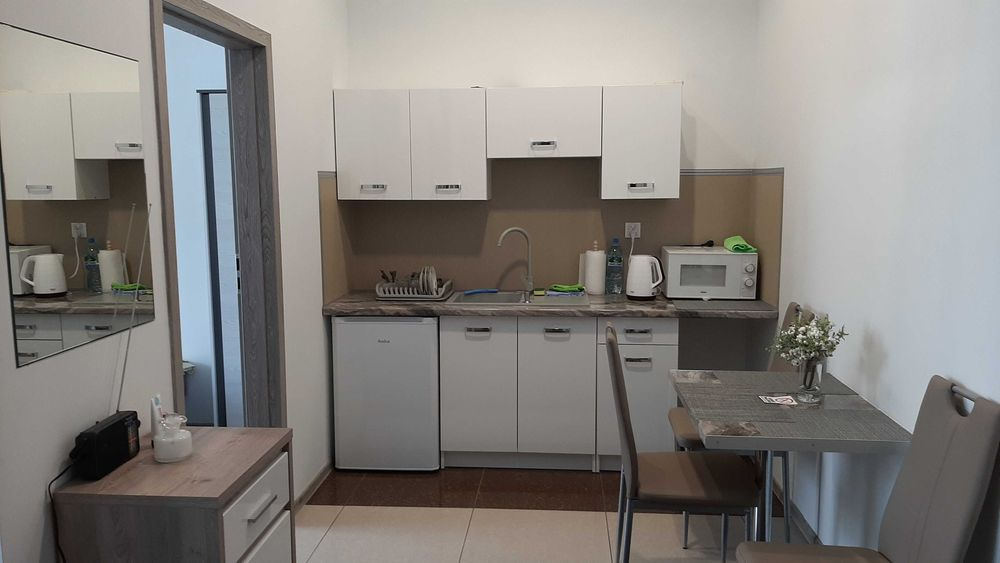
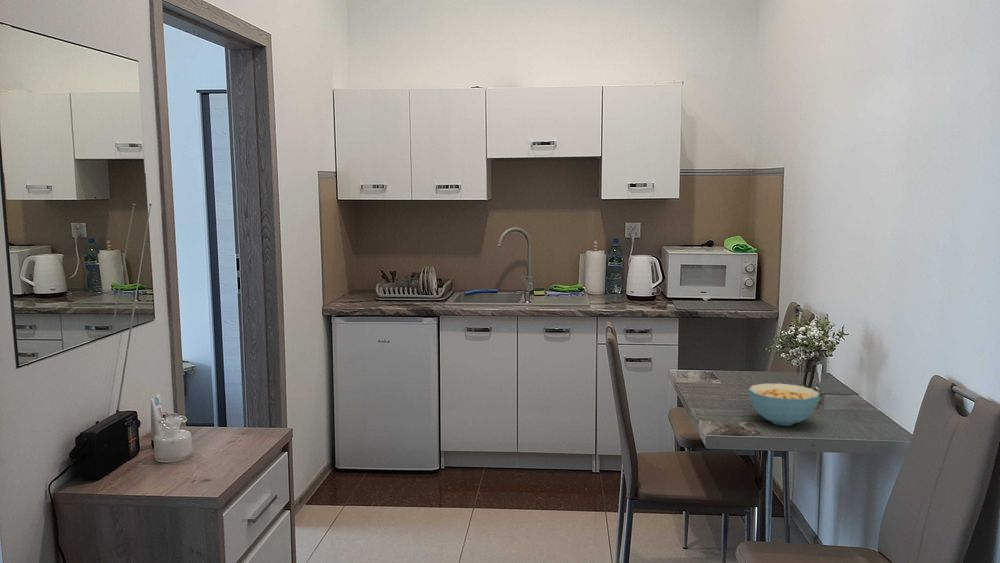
+ cereal bowl (783, 407)
